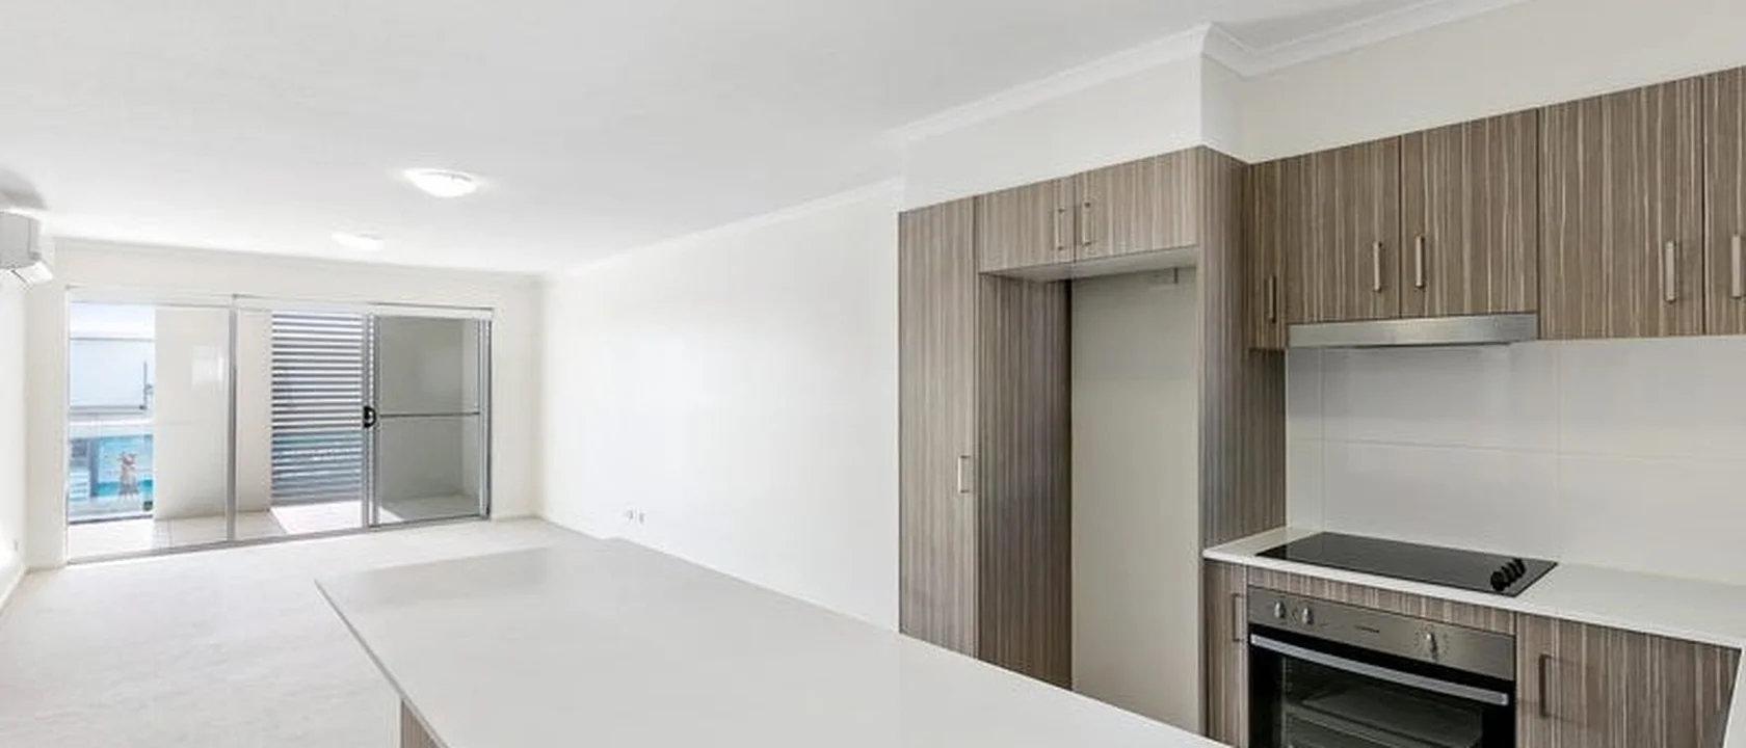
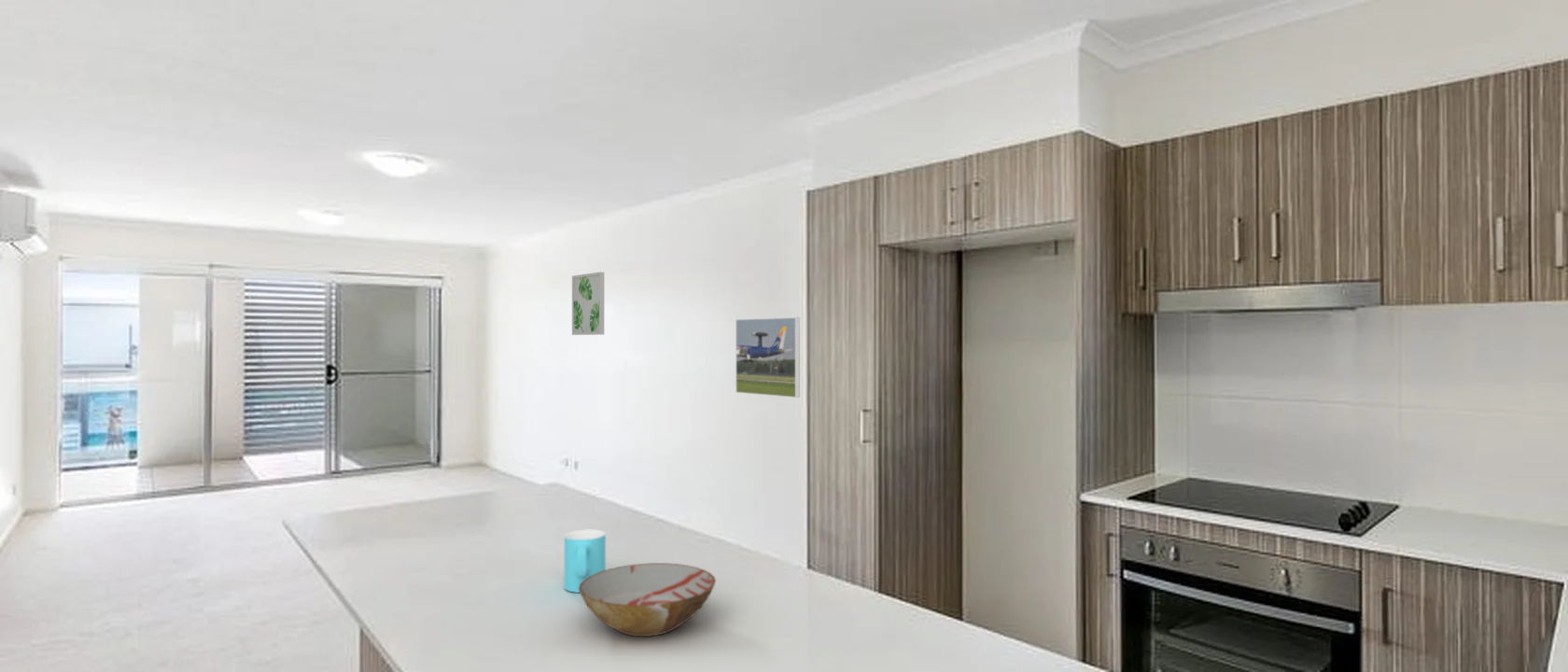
+ cup (581, 562)
+ bowl (648, 603)
+ wall art (587, 304)
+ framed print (766, 357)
